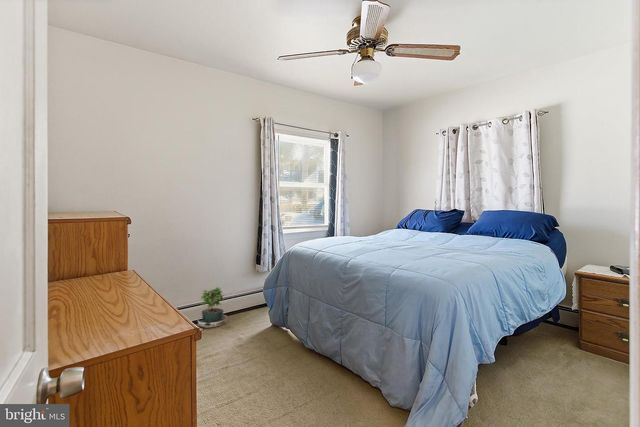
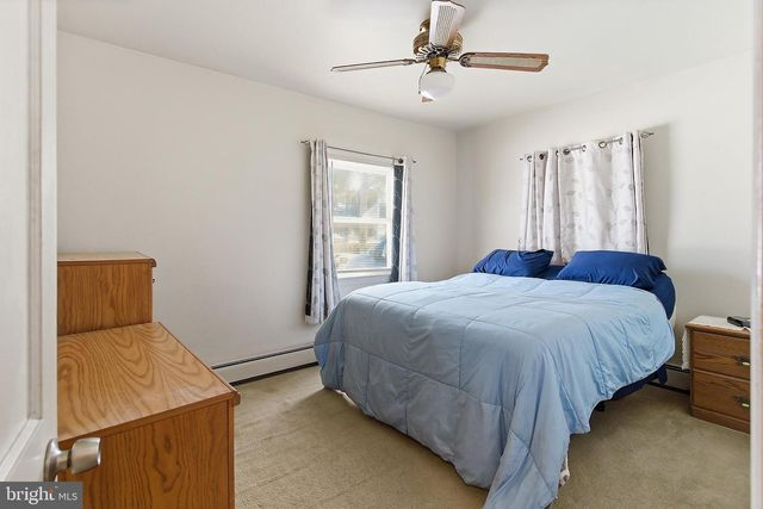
- potted plant (212, 305)
